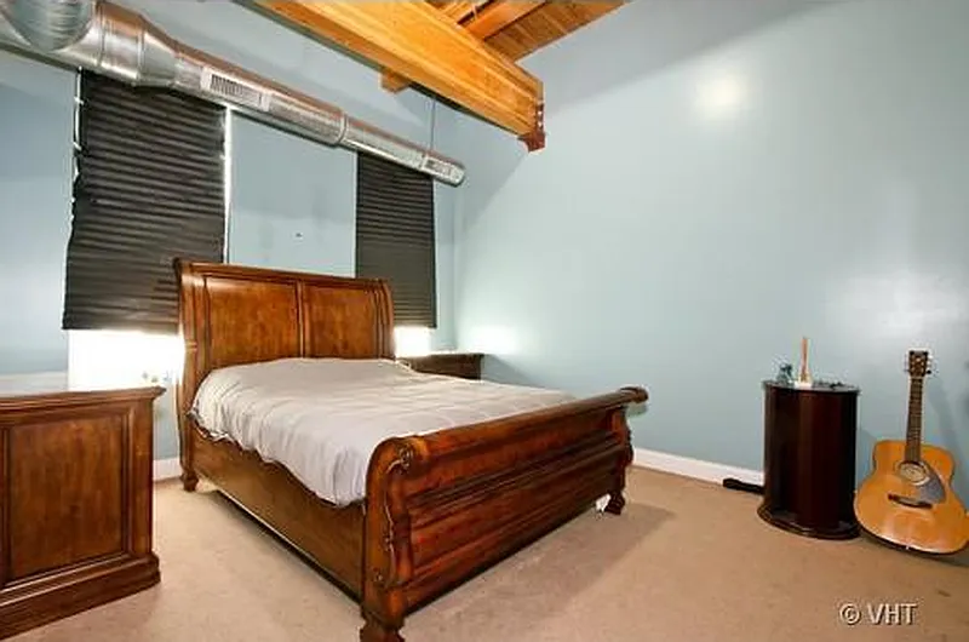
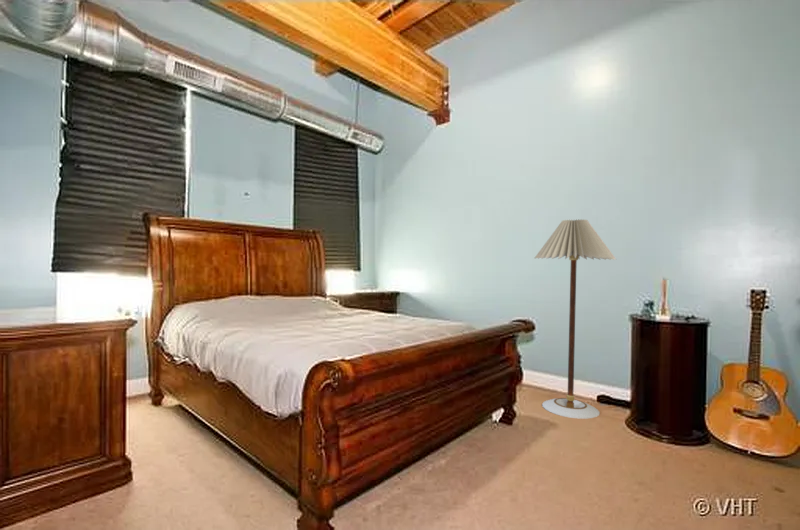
+ floor lamp (572, 314)
